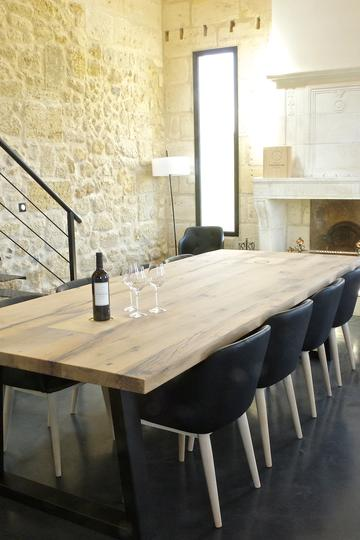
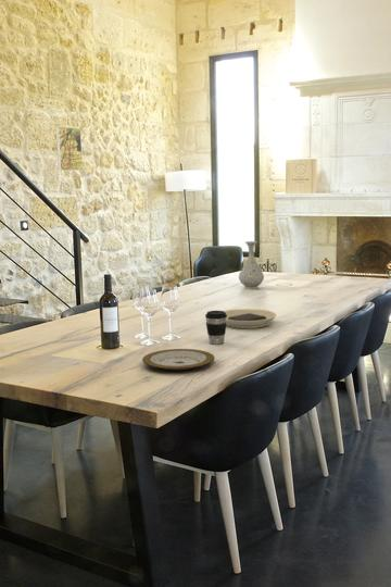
+ plate (247, 319)
+ coffee cup (216, 327)
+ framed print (70, 149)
+ plate (178, 360)
+ vase (251, 265)
